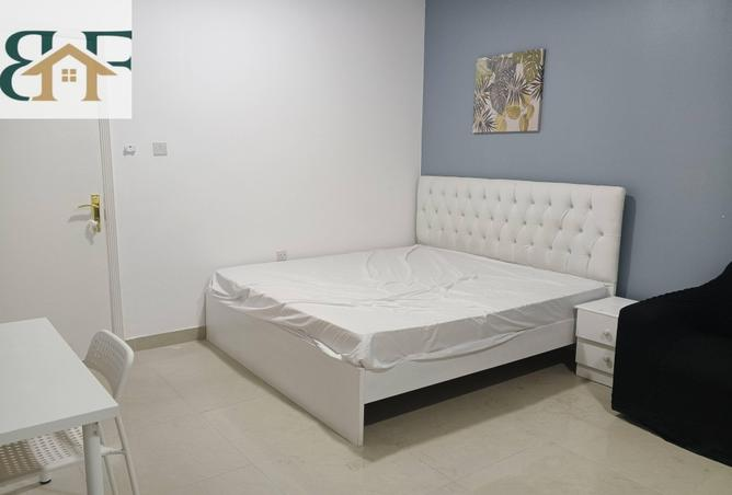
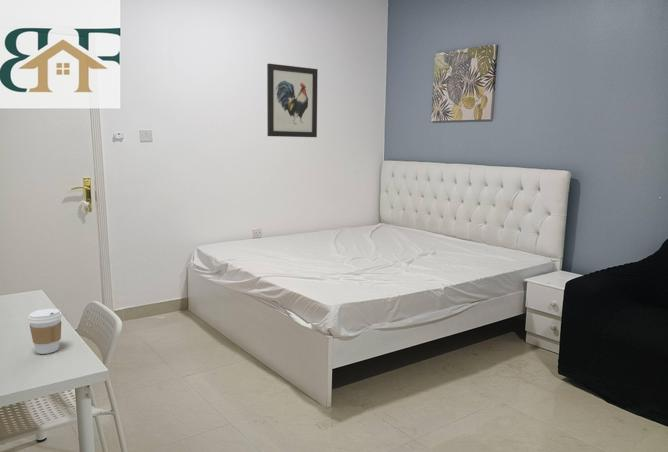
+ wall art (293, 102)
+ coffee cup (46, 330)
